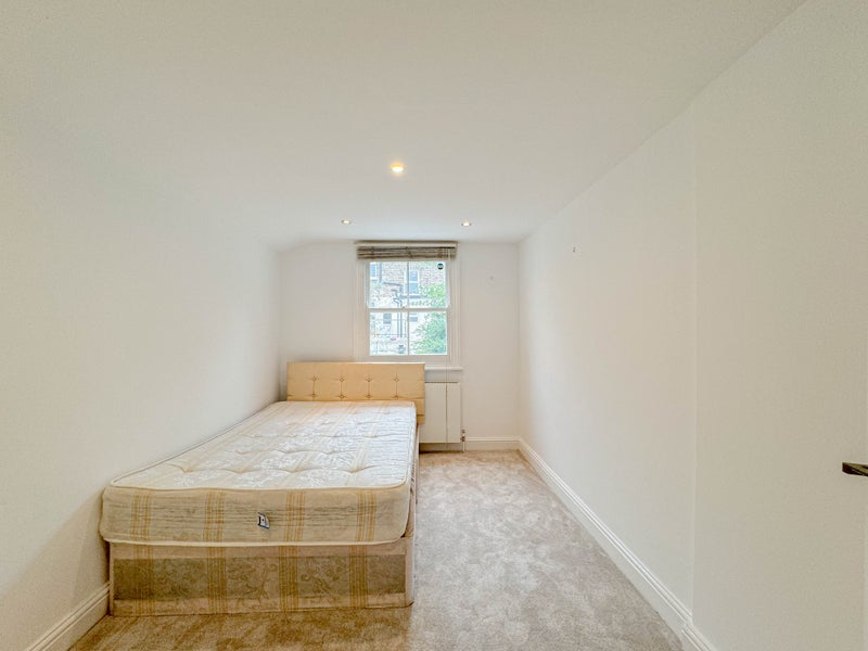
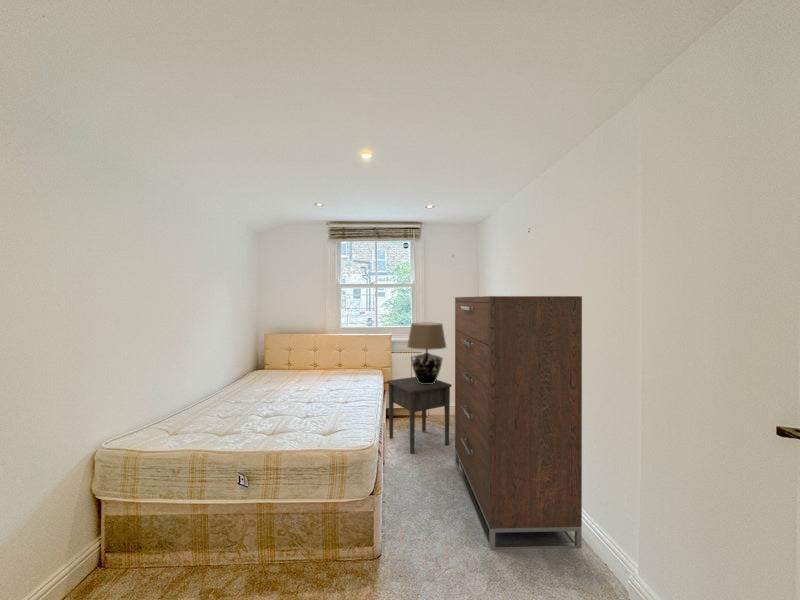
+ table lamp (426, 352)
+ dresser (503, 397)
+ nightstand (417, 411)
